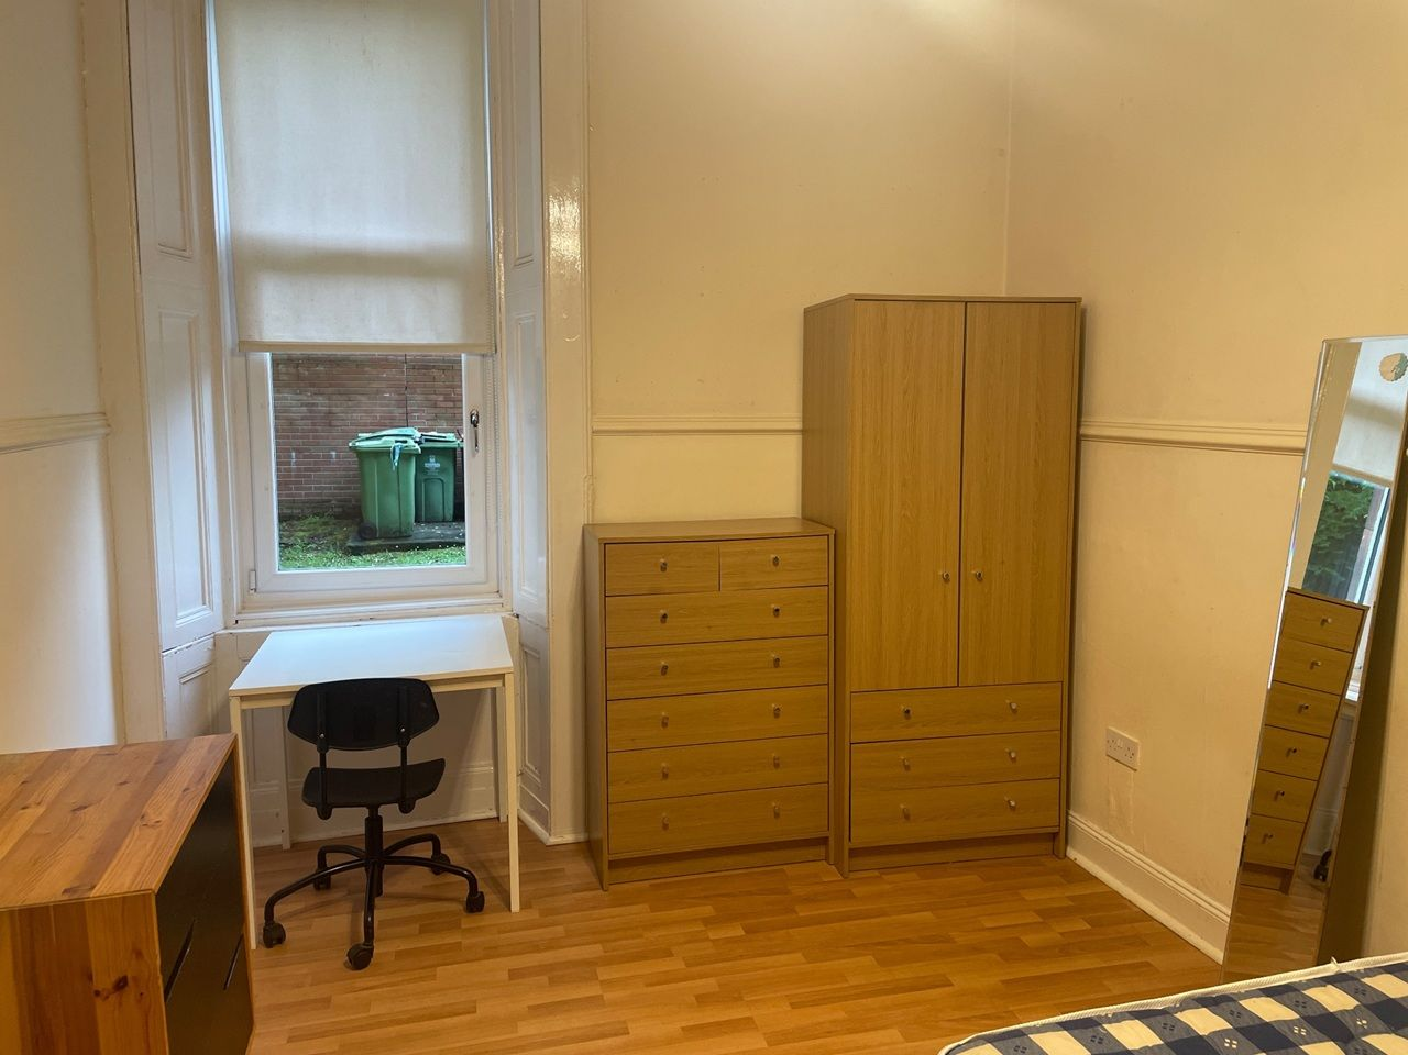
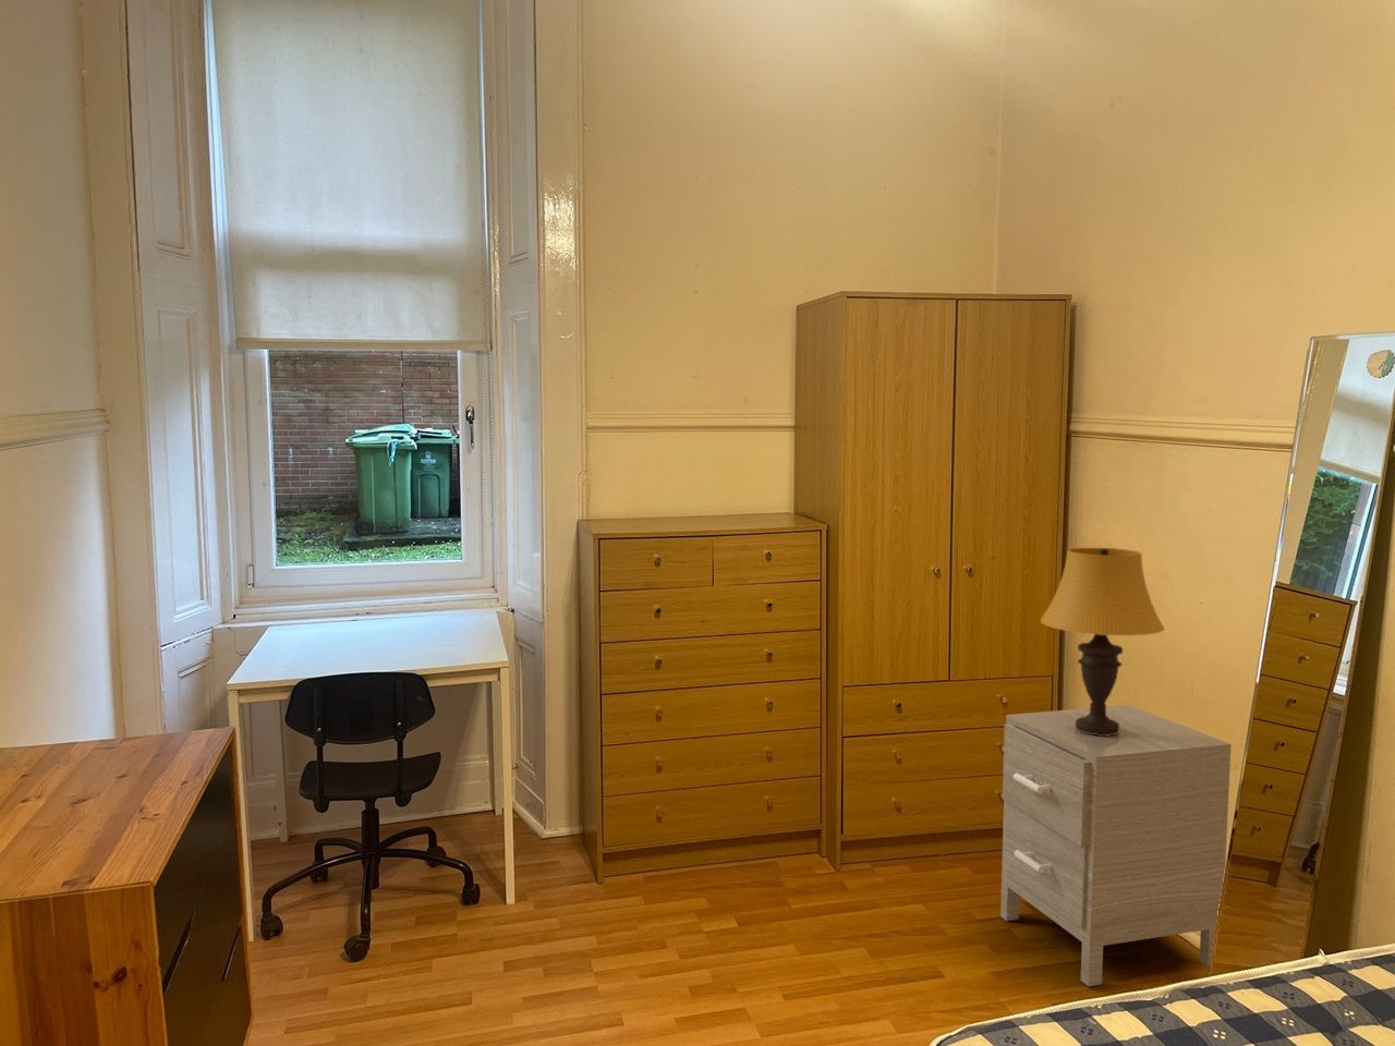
+ table lamp (1101, 638)
+ nightstand (1098, 836)
